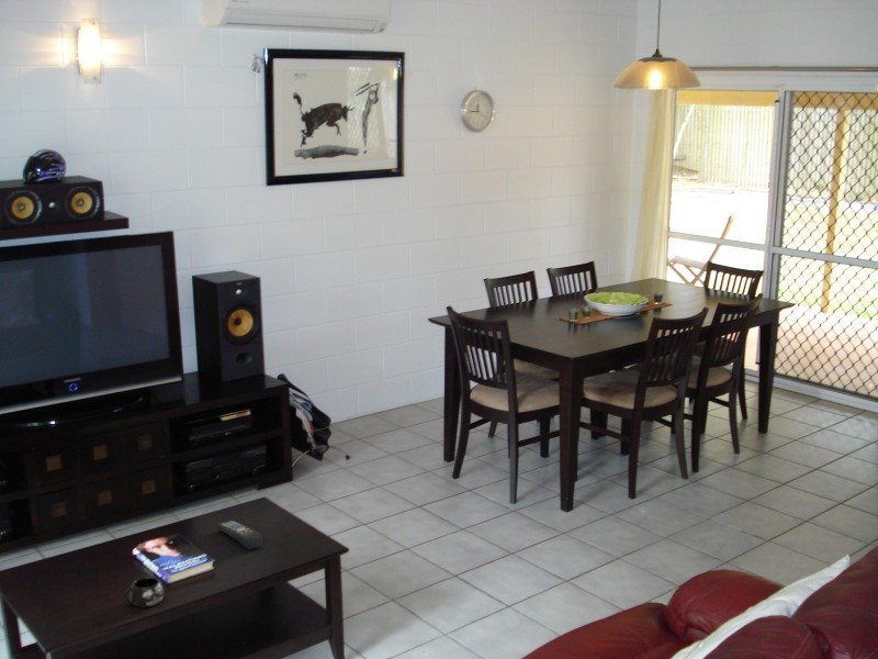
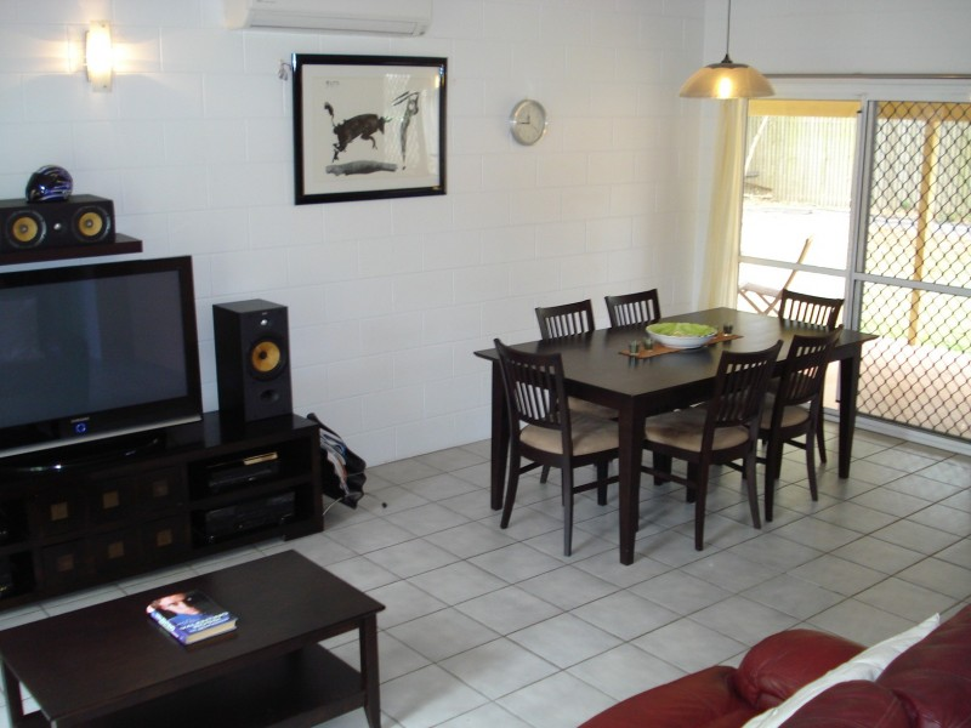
- remote control (239, 533)
- mug (142, 592)
